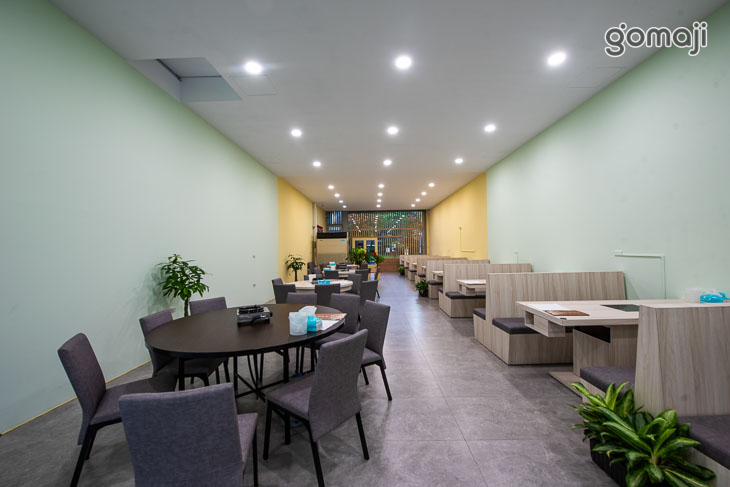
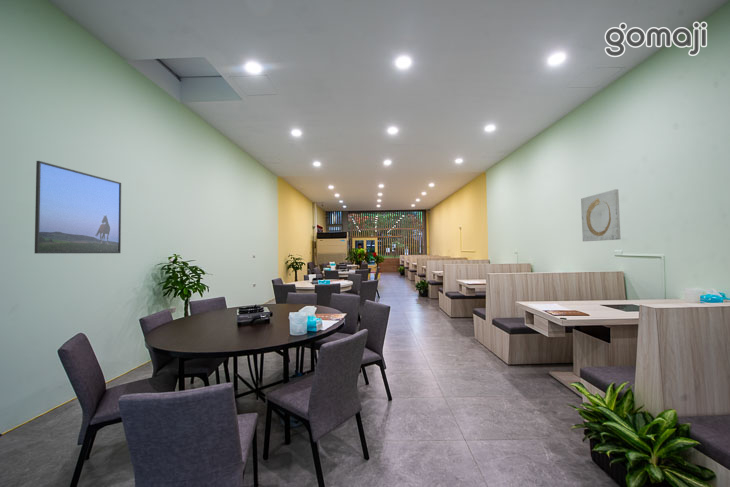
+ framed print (84, 213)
+ wall art (599, 217)
